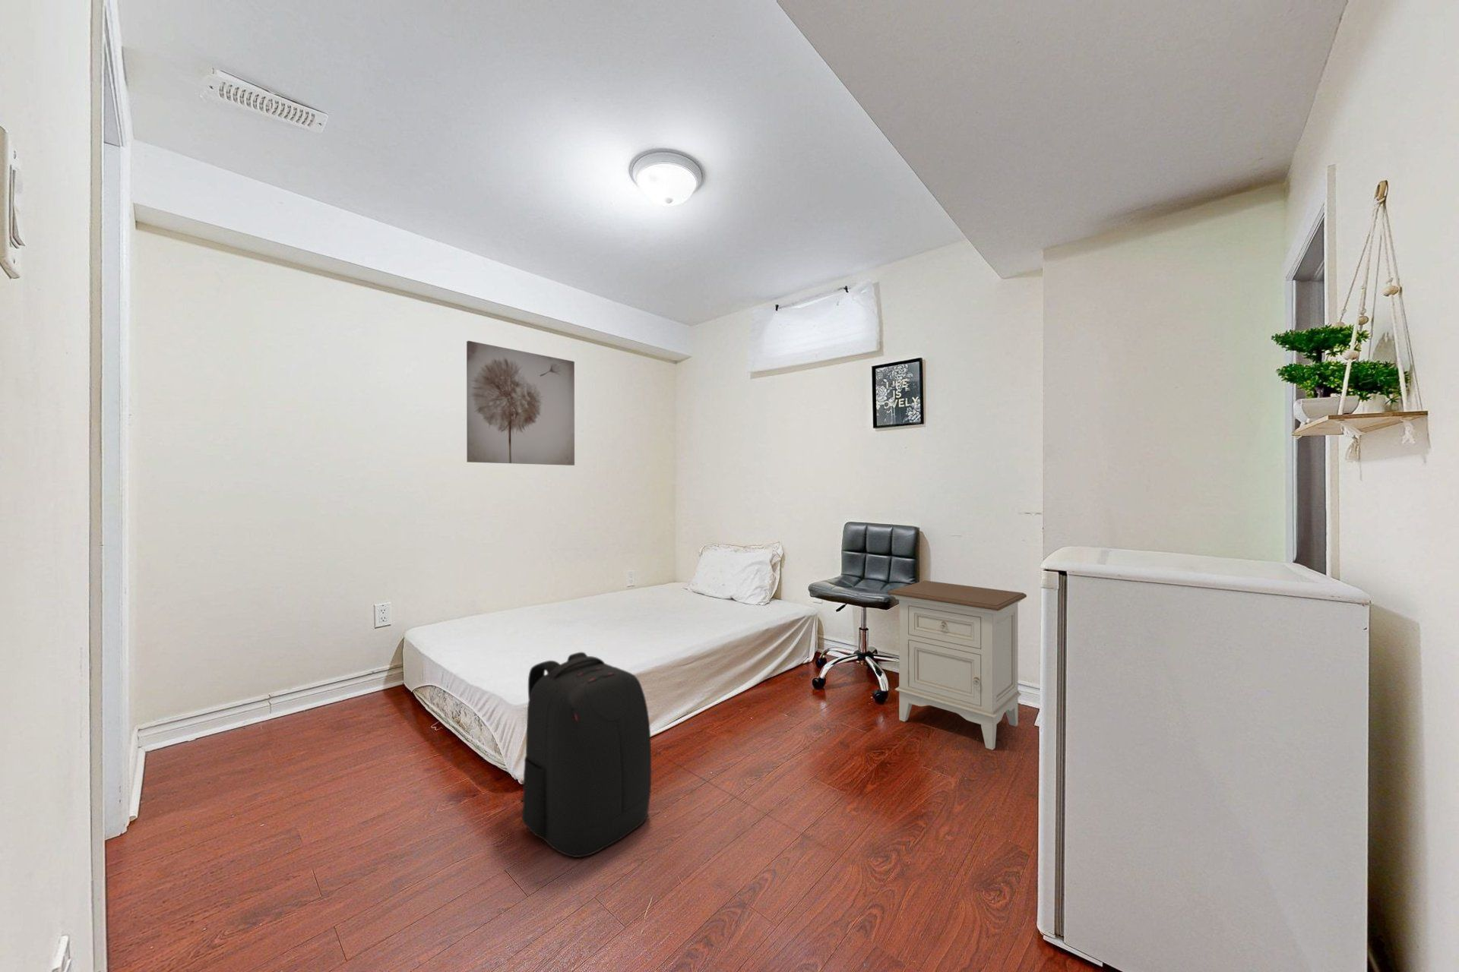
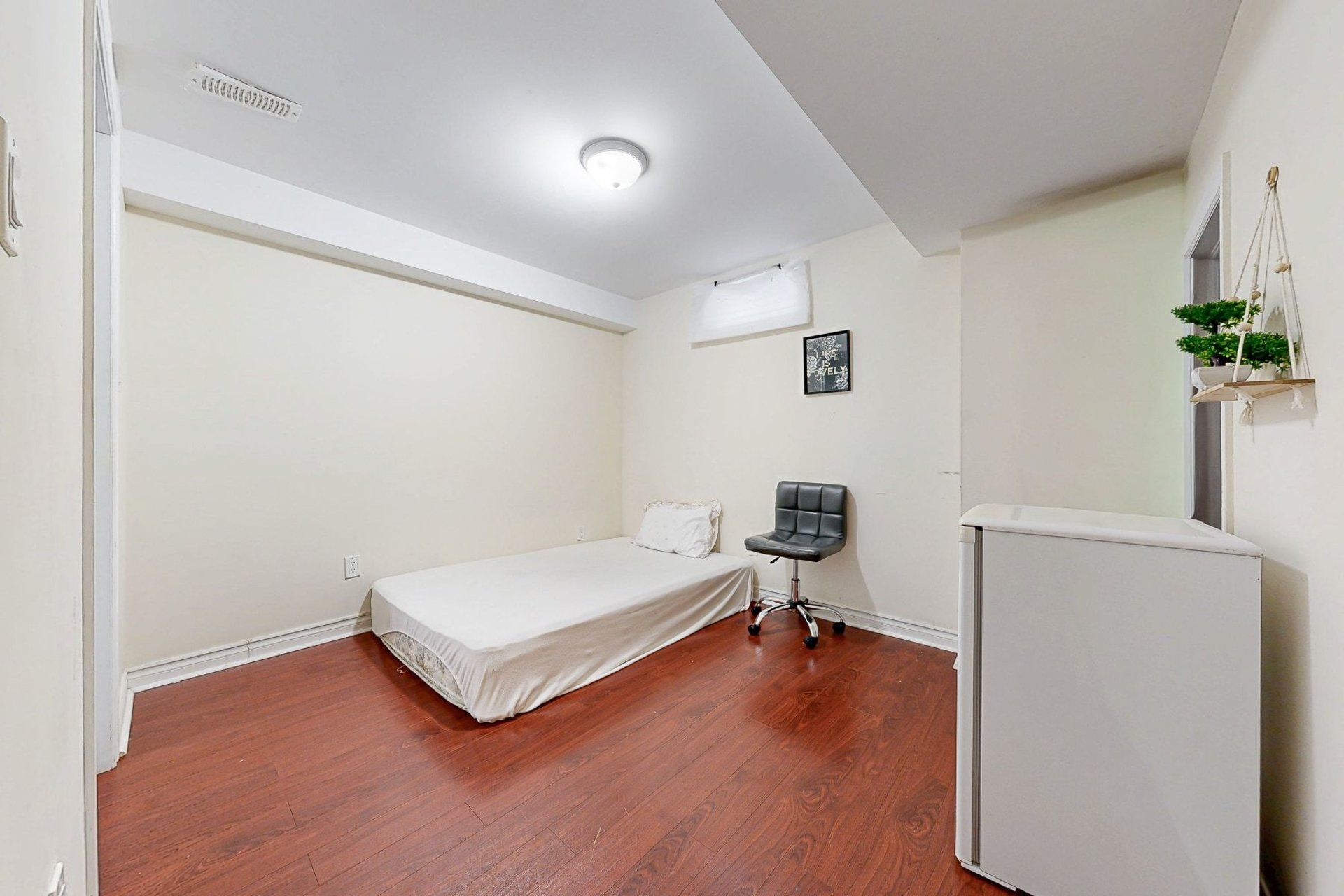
- nightstand (956, 657)
- backpack (581, 737)
- wall art (524, 408)
